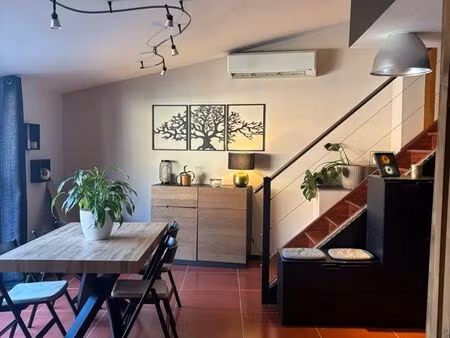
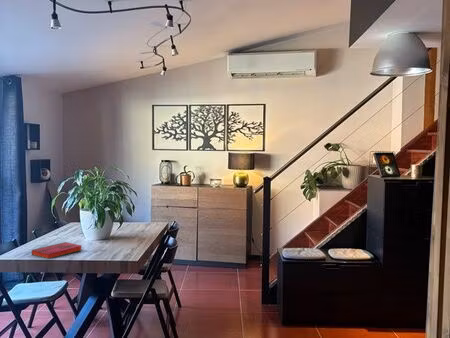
+ hardback book (57, 249)
